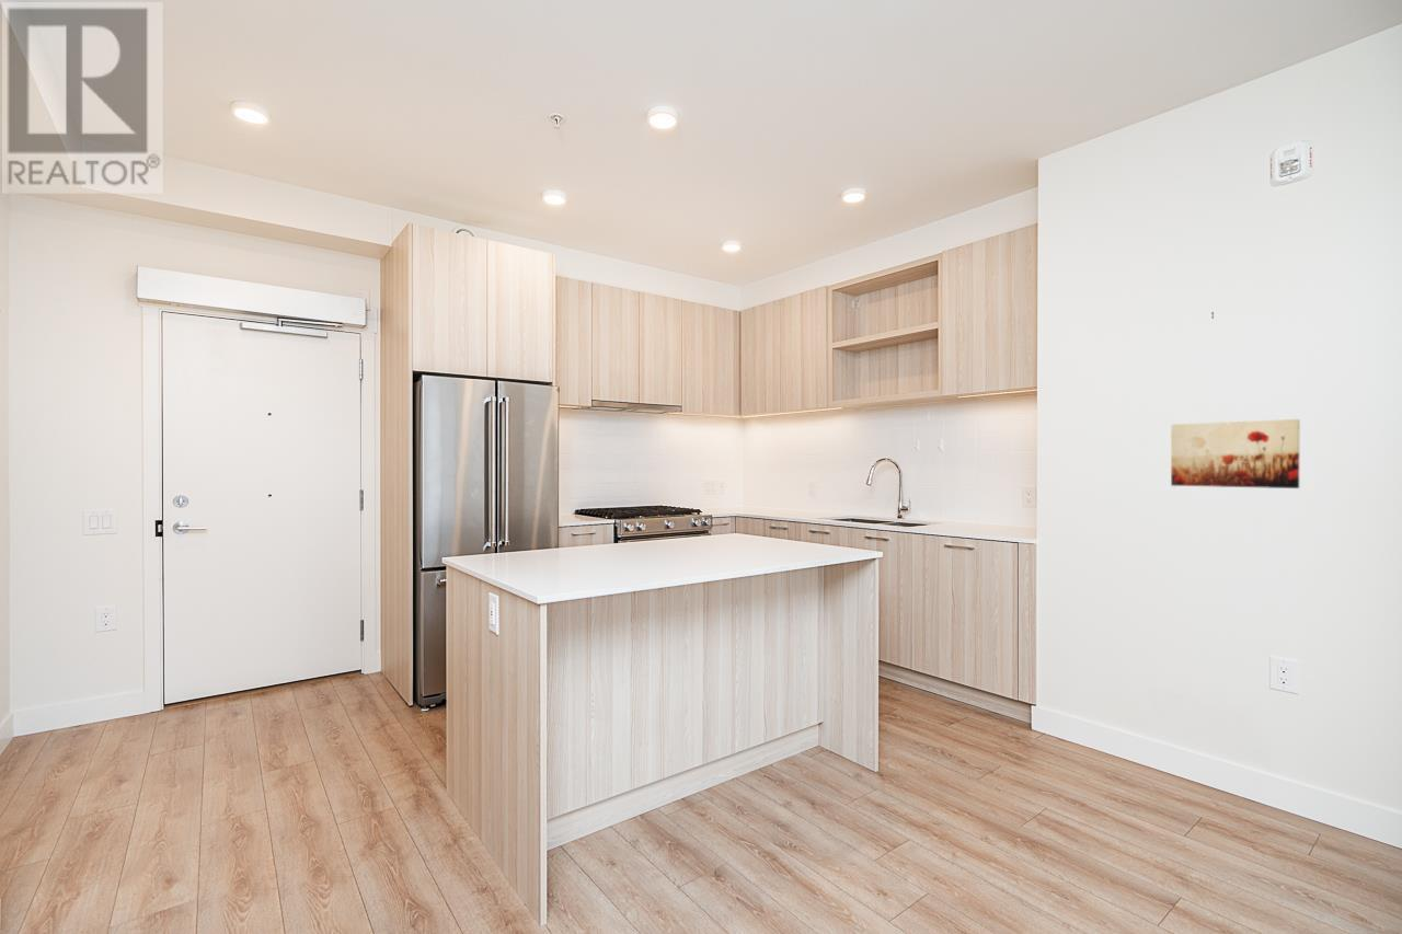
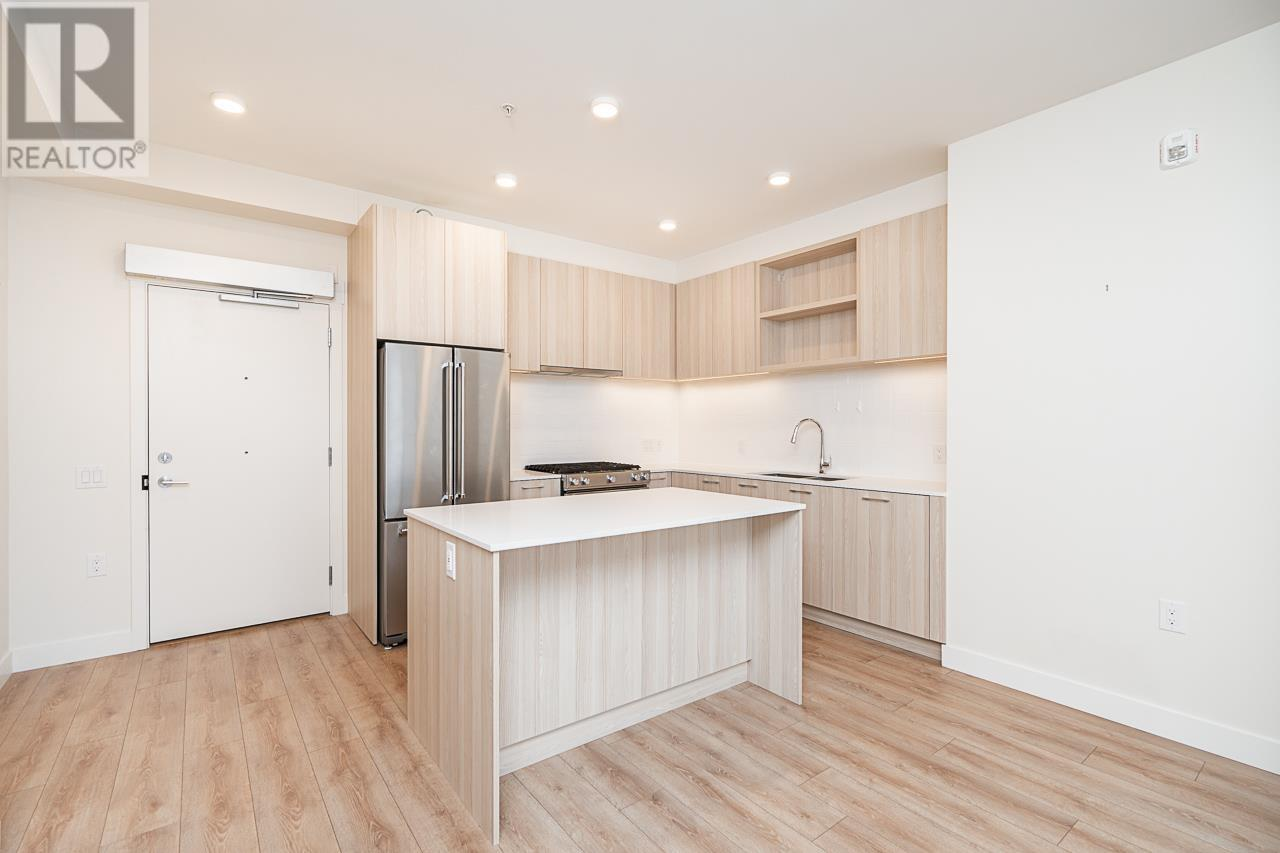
- wall art (1231, 454)
